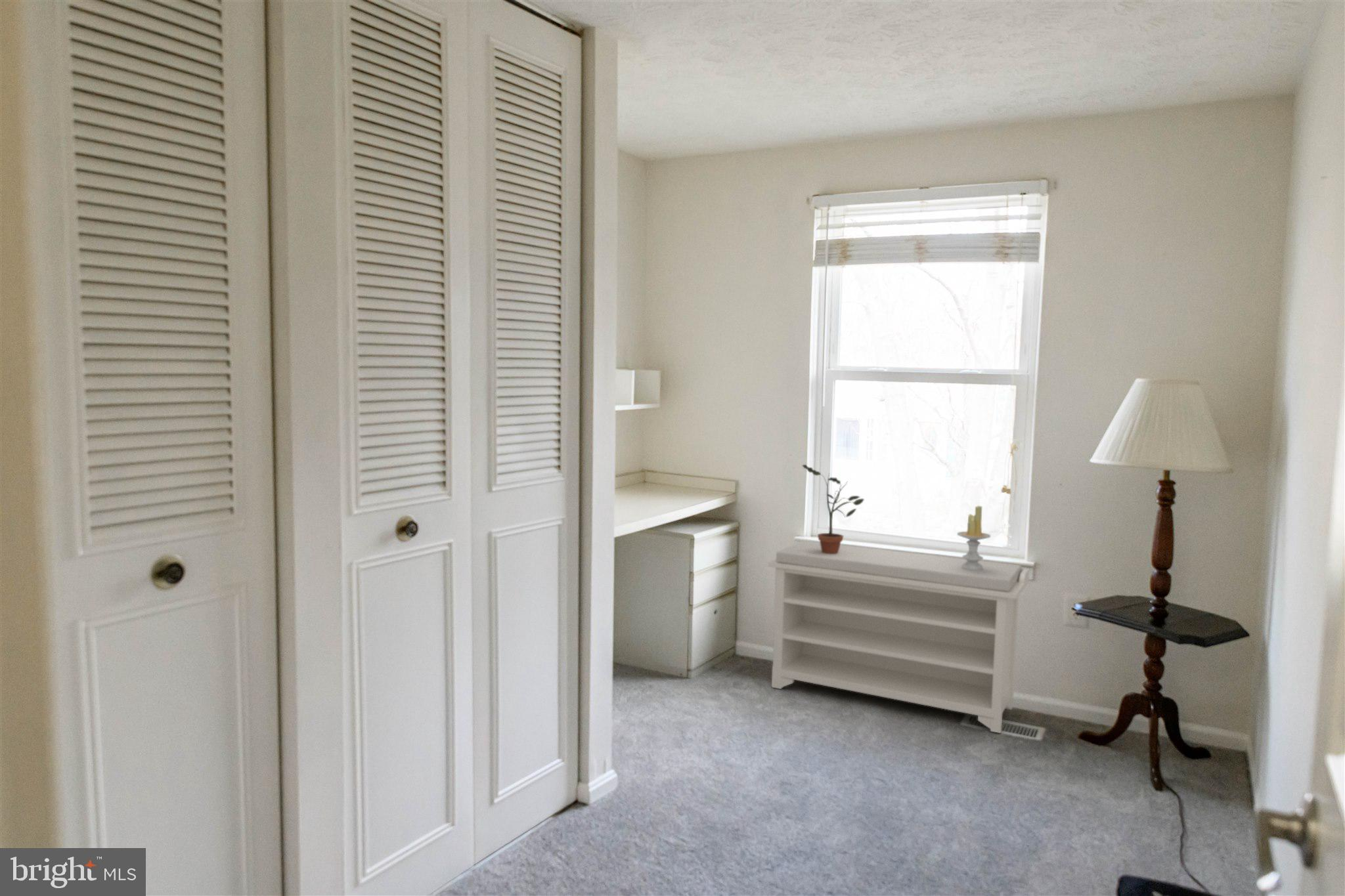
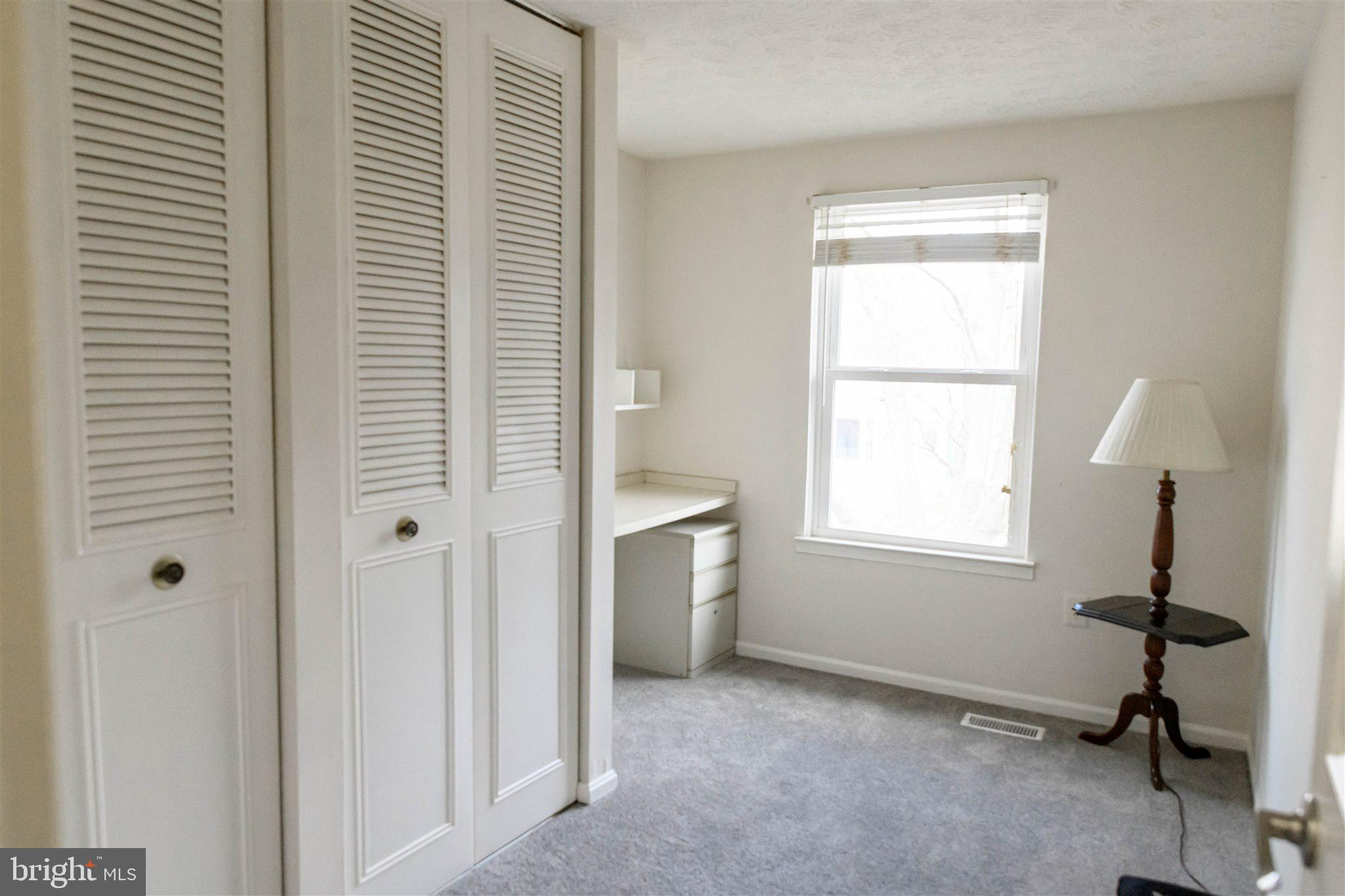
- candle (973, 536)
- potted plant (828, 509)
- bench (893, 628)
